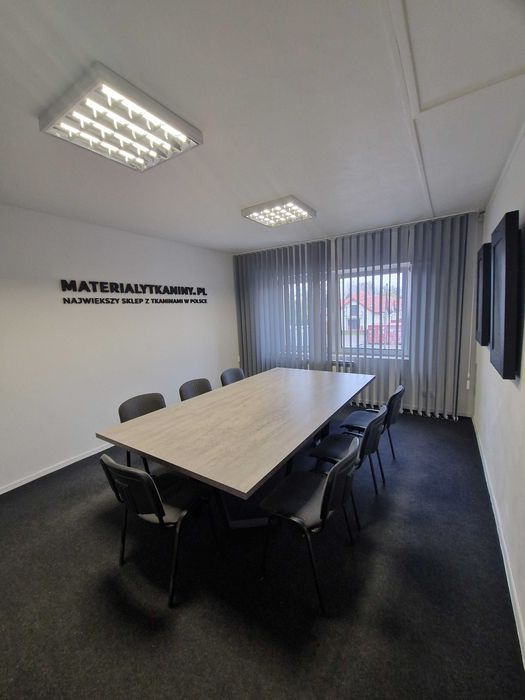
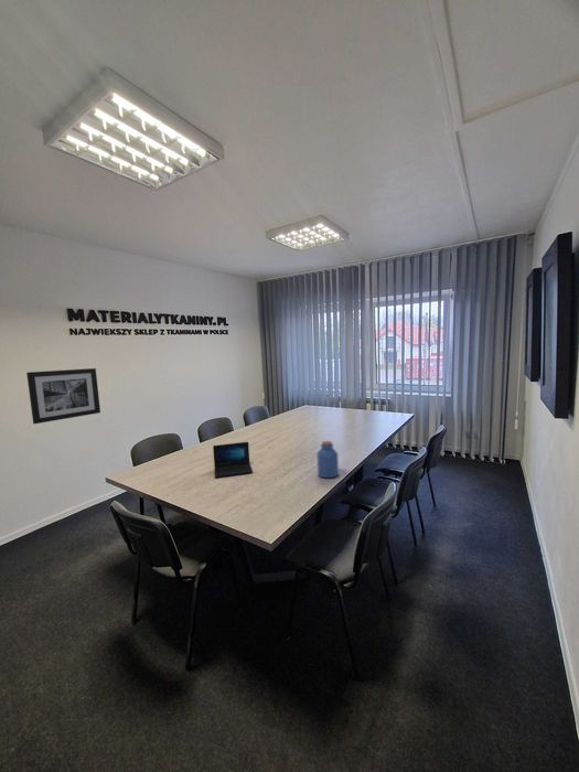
+ wall art (66, 394)
+ jar (326, 458)
+ laptop (232, 459)
